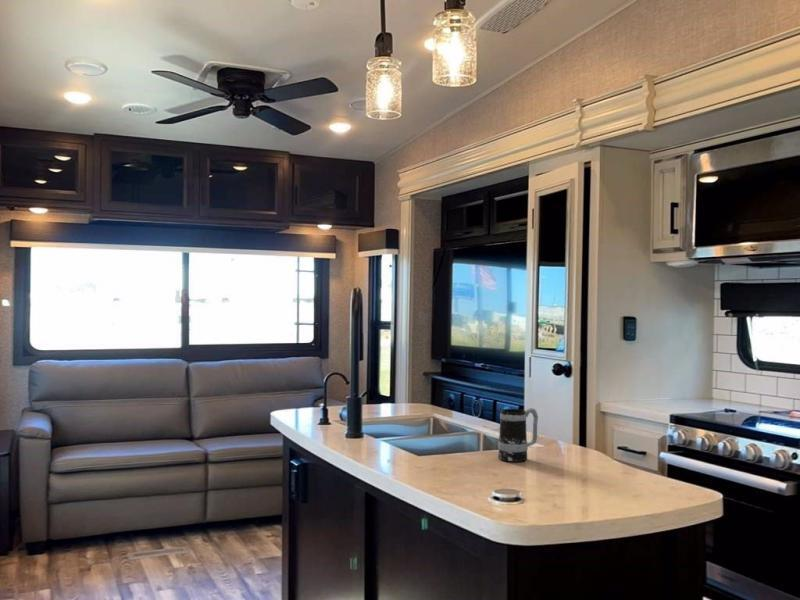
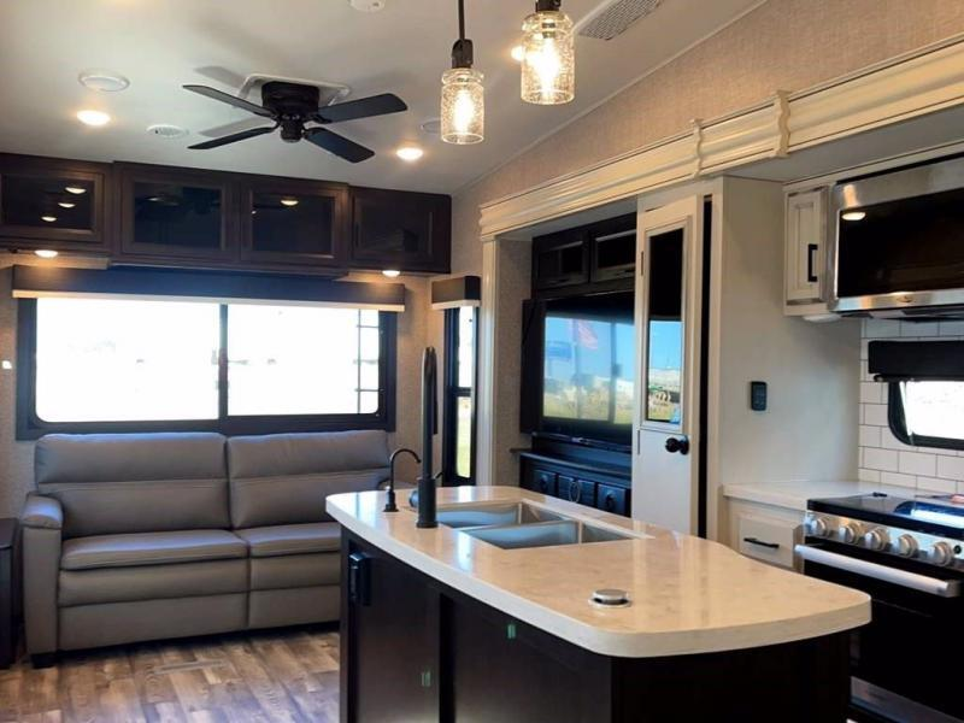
- mug (518, 433)
